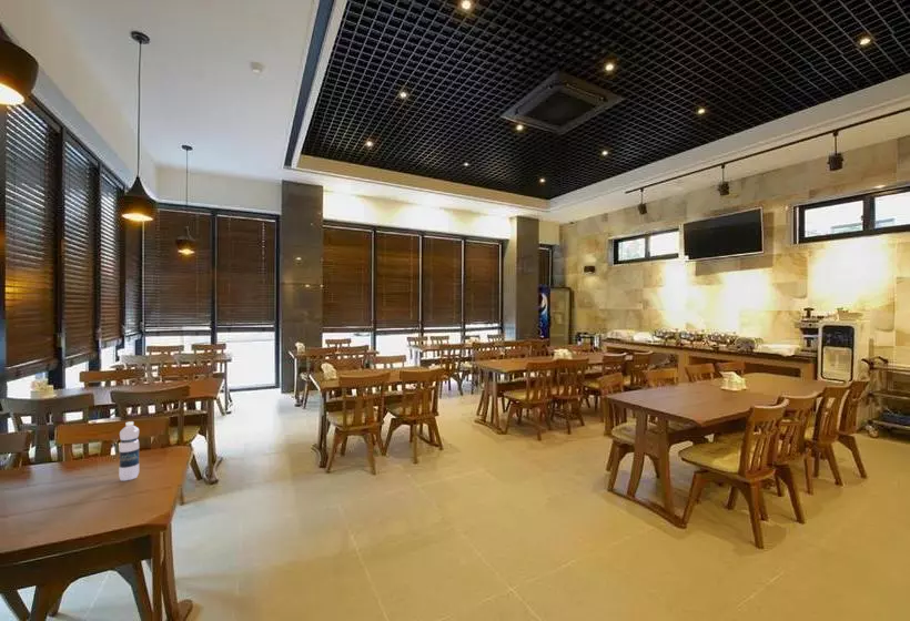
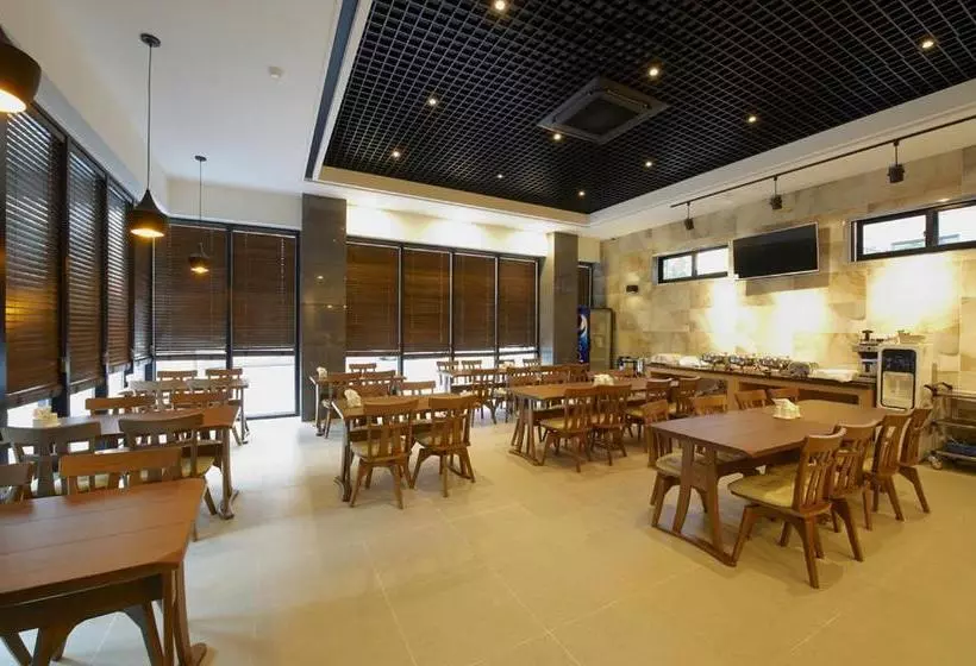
- water bottle (129, 450)
